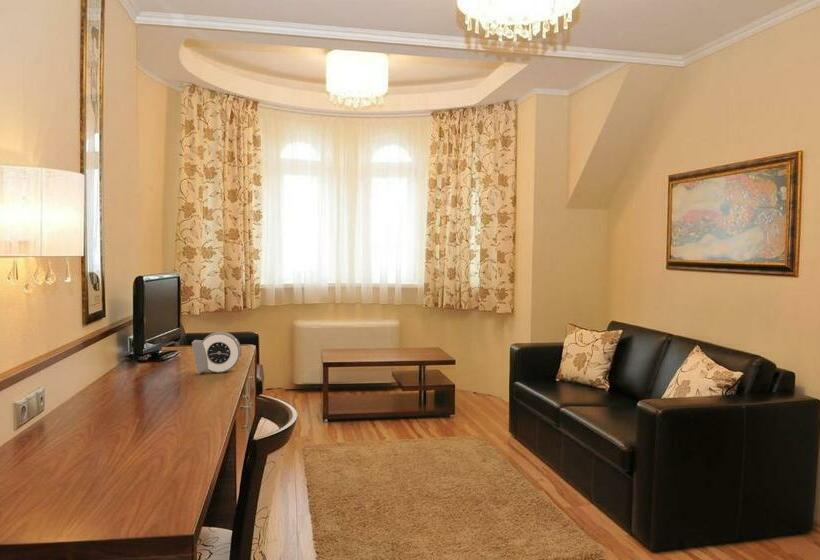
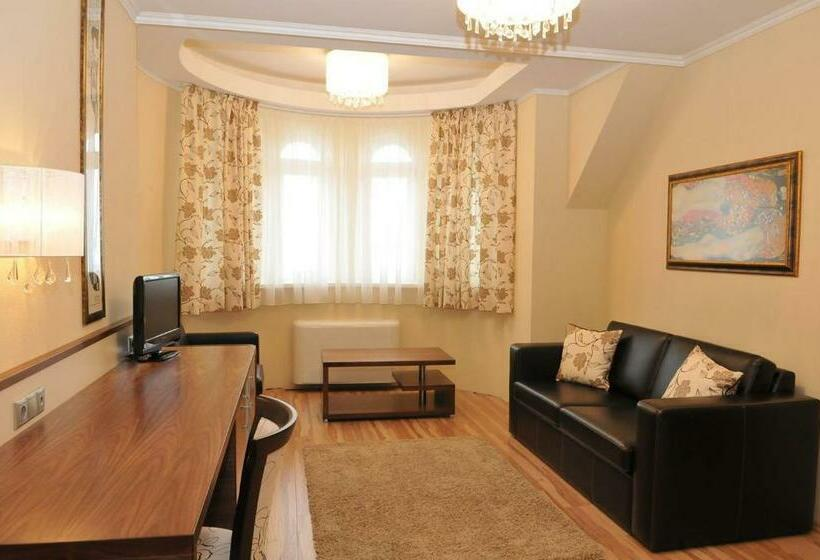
- alarm clock (217, 352)
